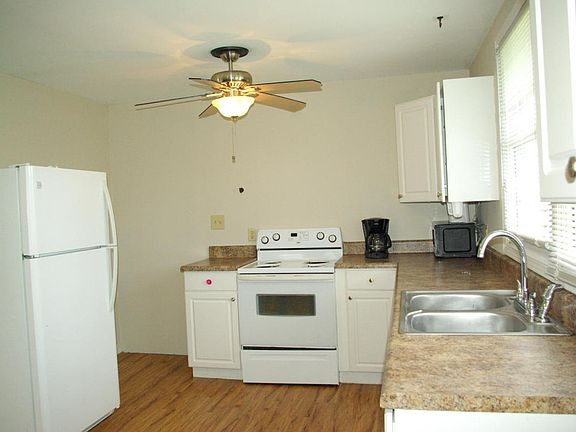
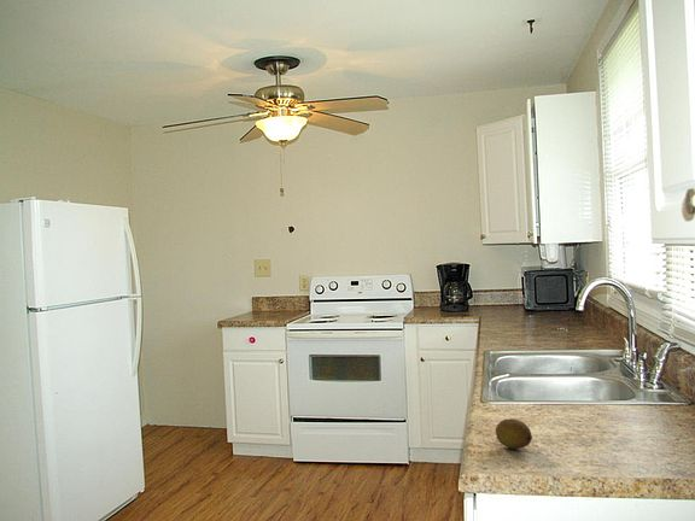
+ fruit (512, 433)
